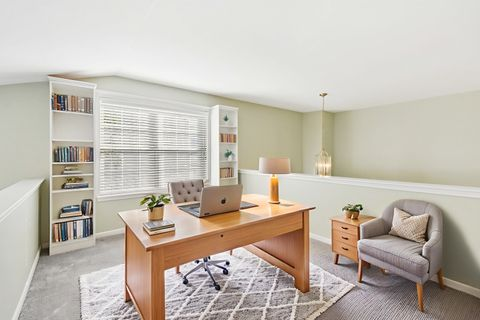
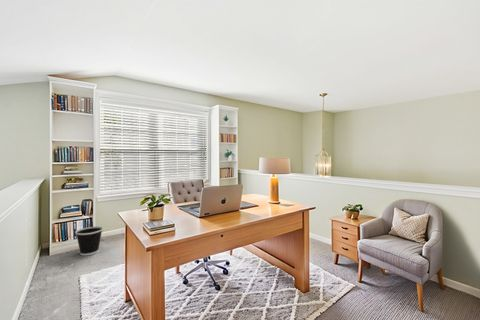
+ wastebasket (89, 241)
